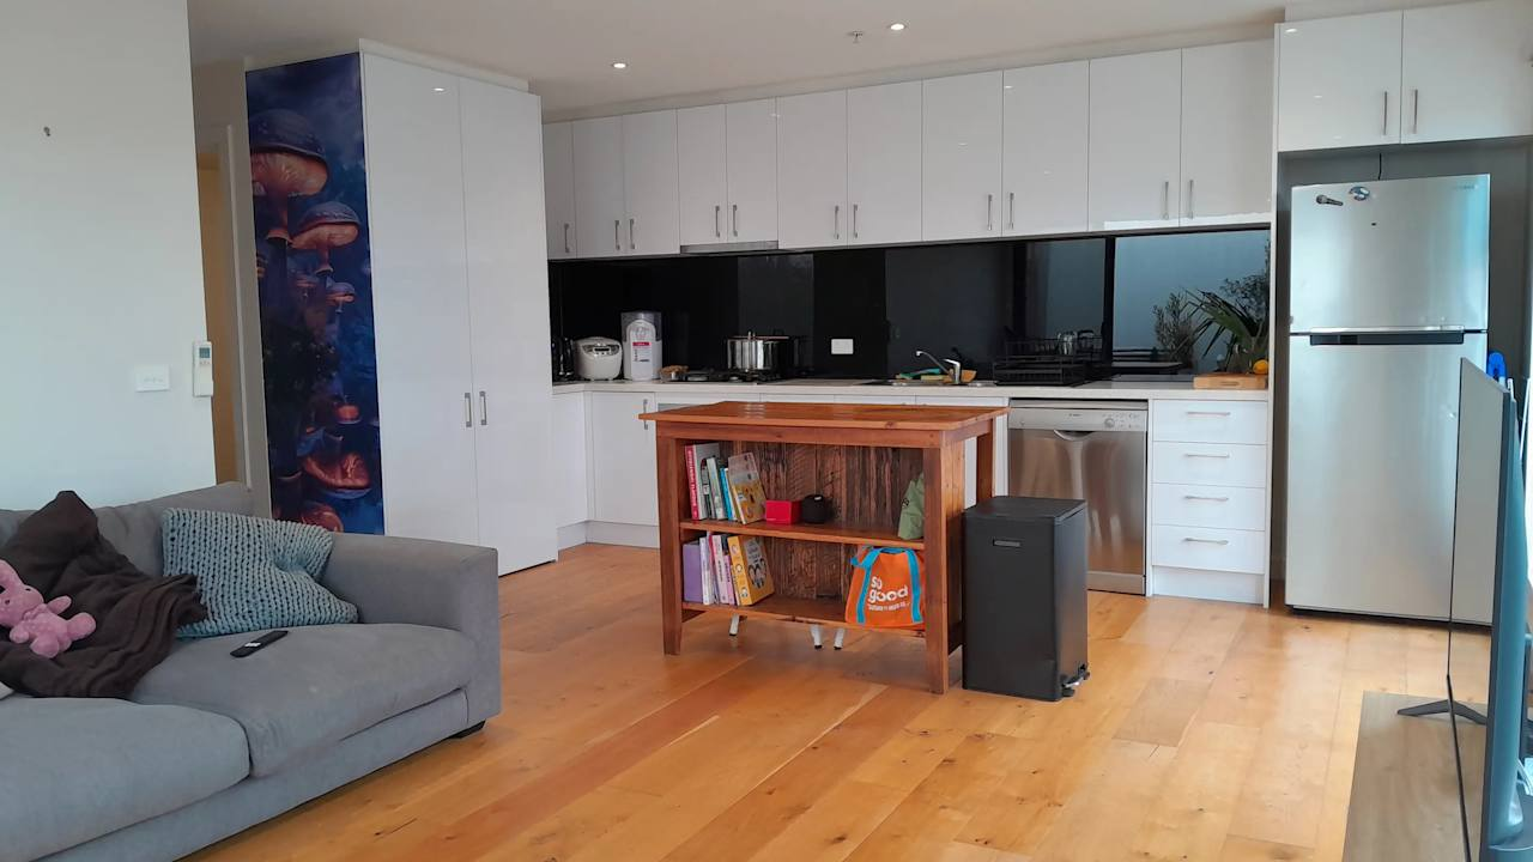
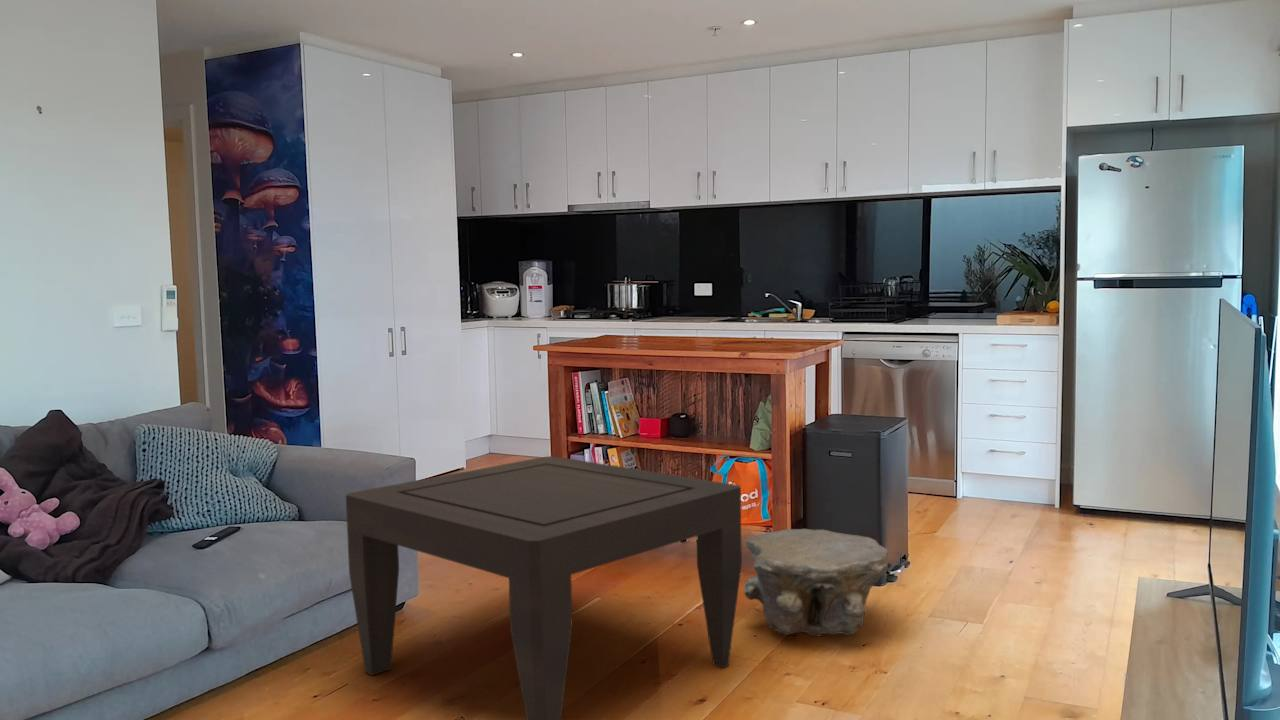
+ coffee table (546, 579)
+ stool (815, 585)
